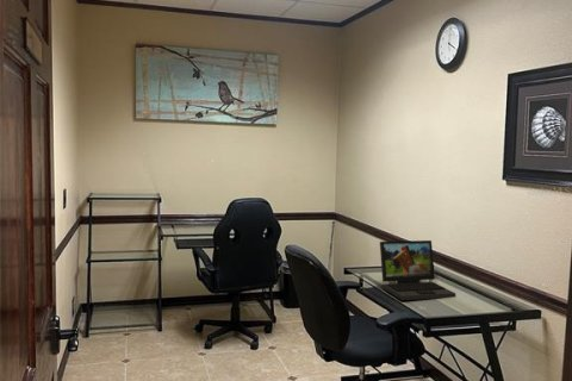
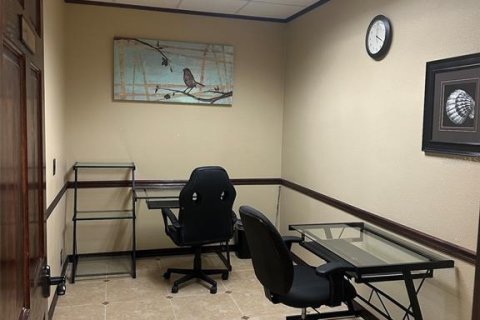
- laptop (416, 268)
